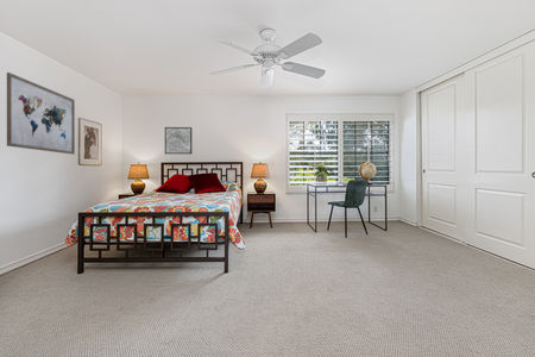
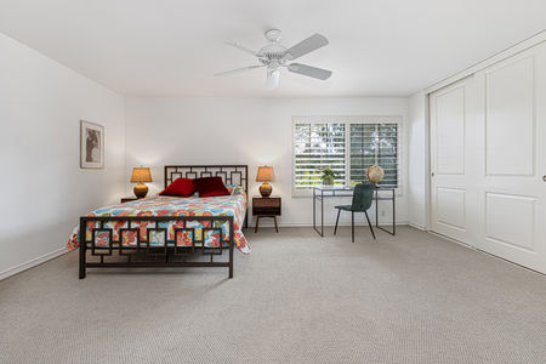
- wall art (45, 119)
- wall art (178, 140)
